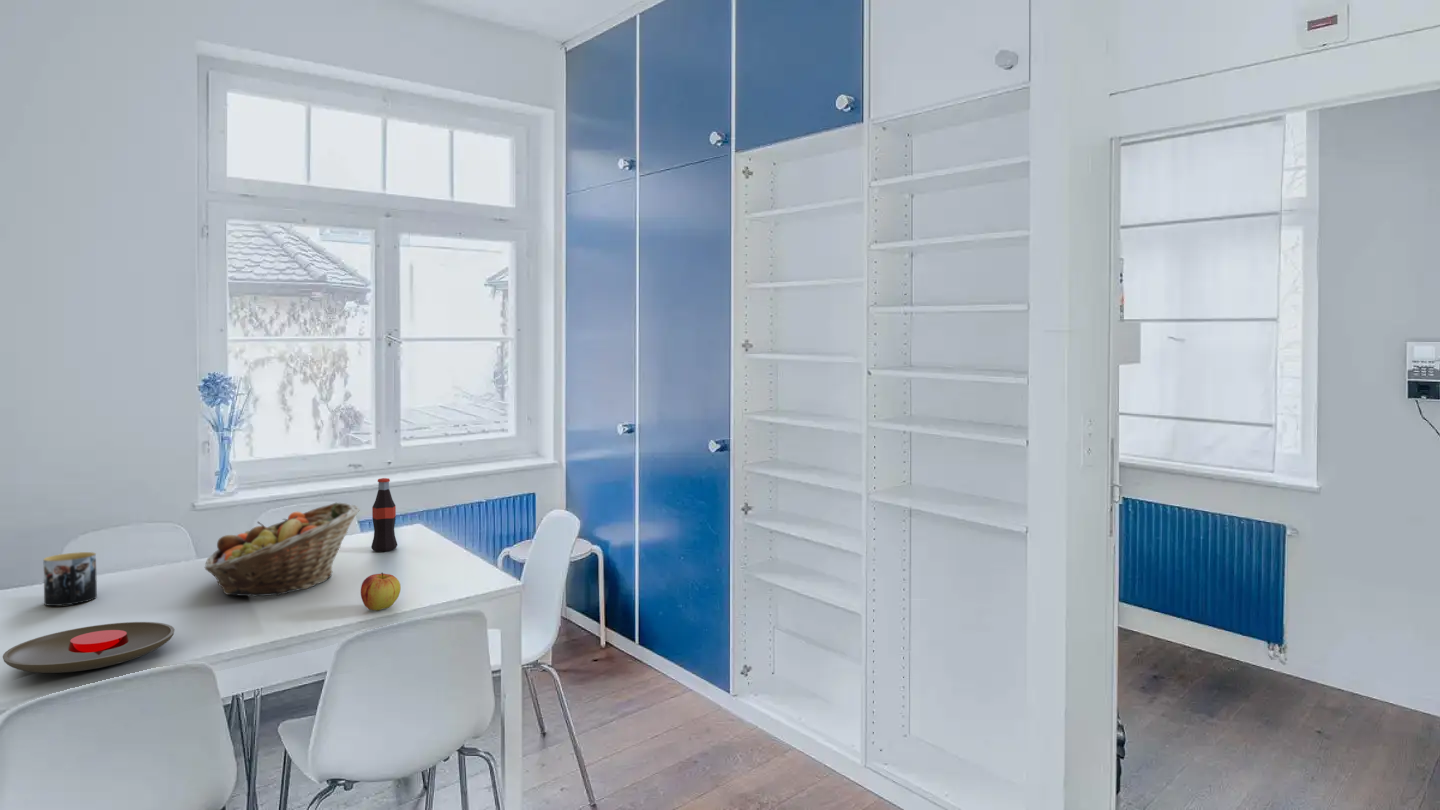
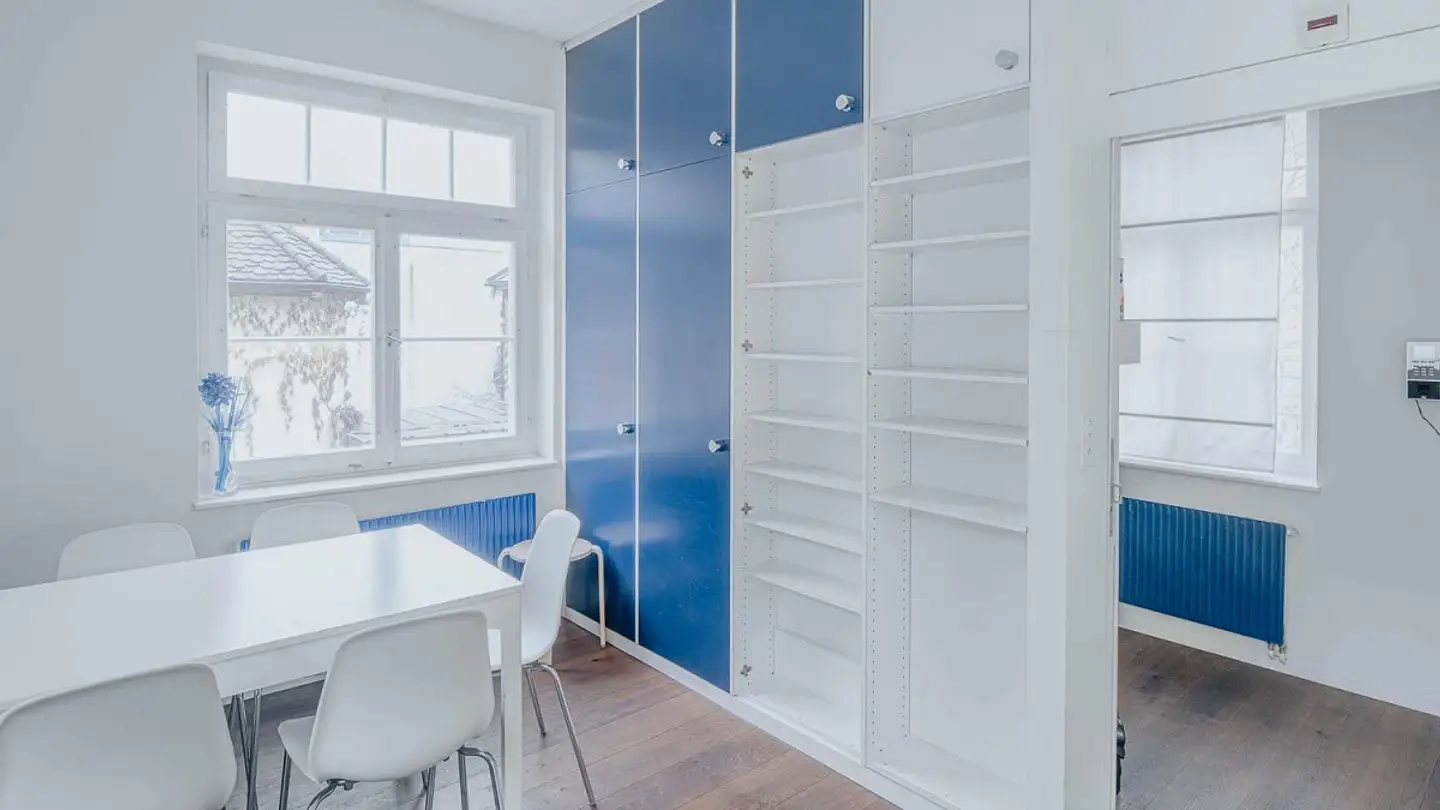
- fruit basket (285, 546)
- apple (380, 589)
- mug (71, 579)
- bottle (384, 513)
- plate (93, 649)
